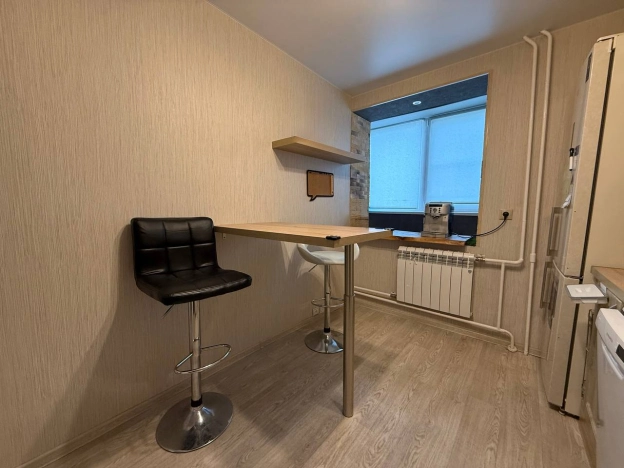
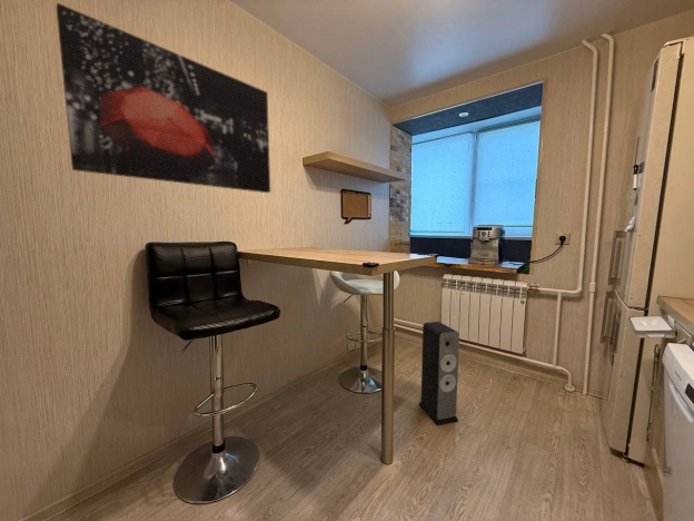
+ wall art (190, 122)
+ speaker (438, 370)
